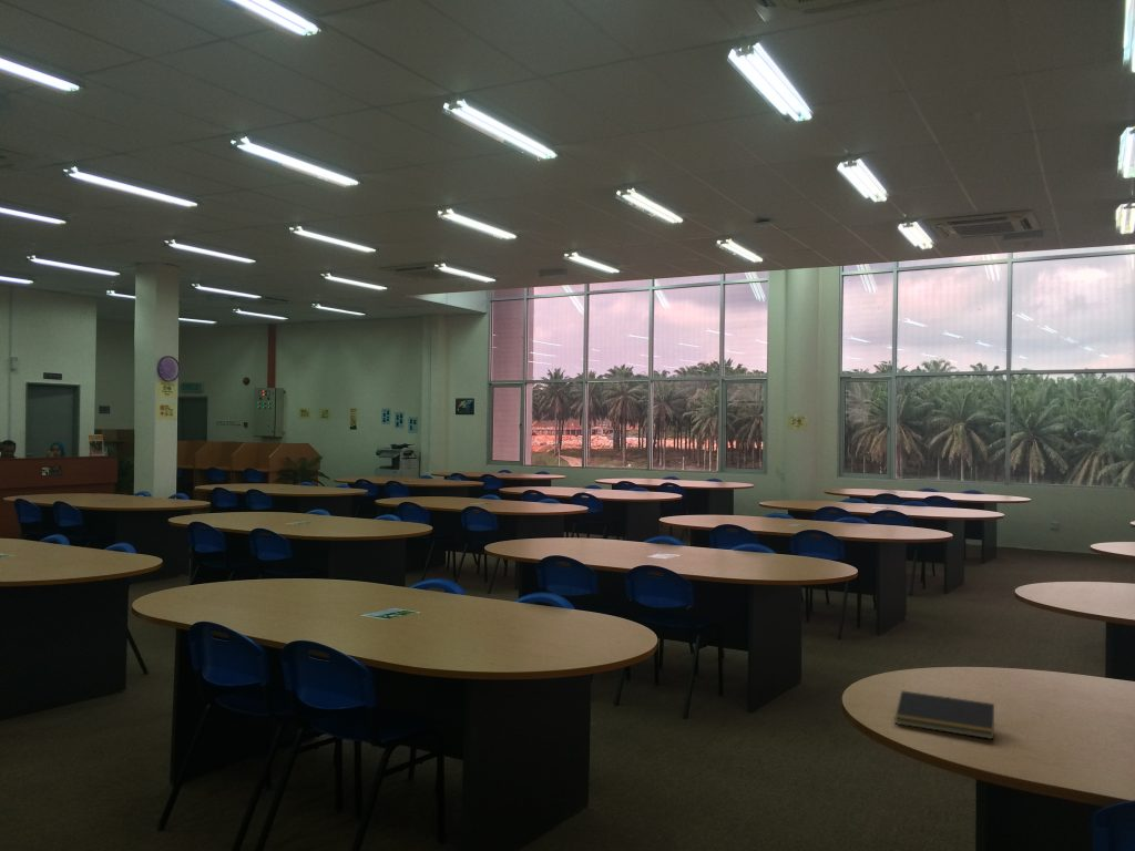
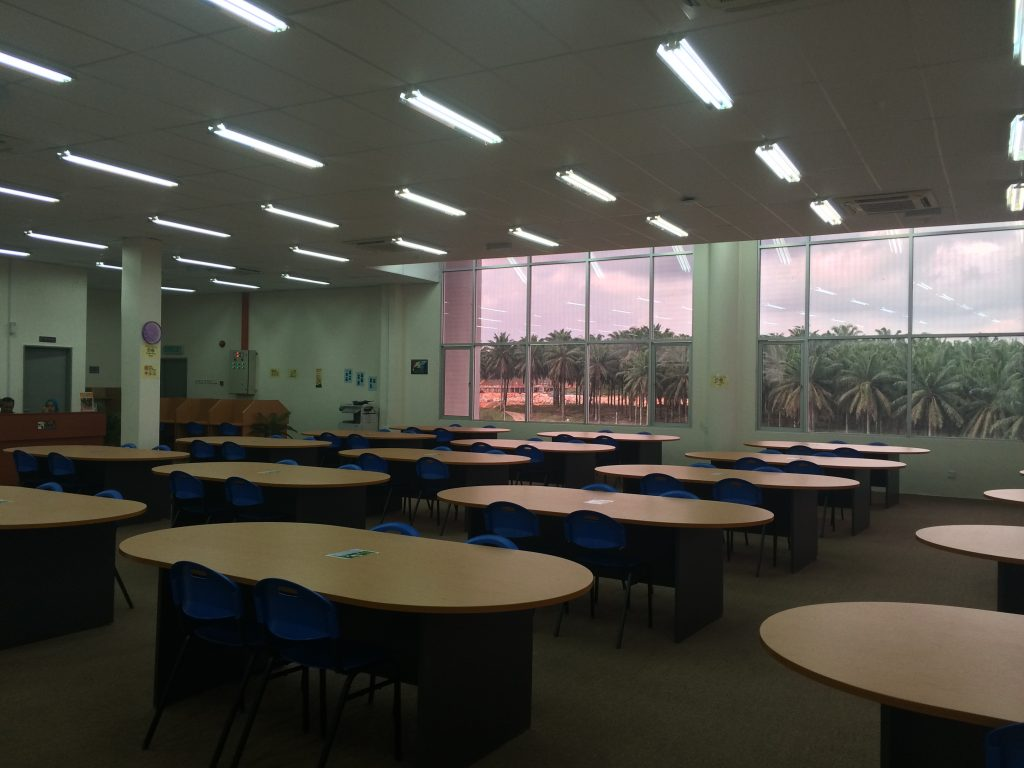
- notepad (944, 714)
